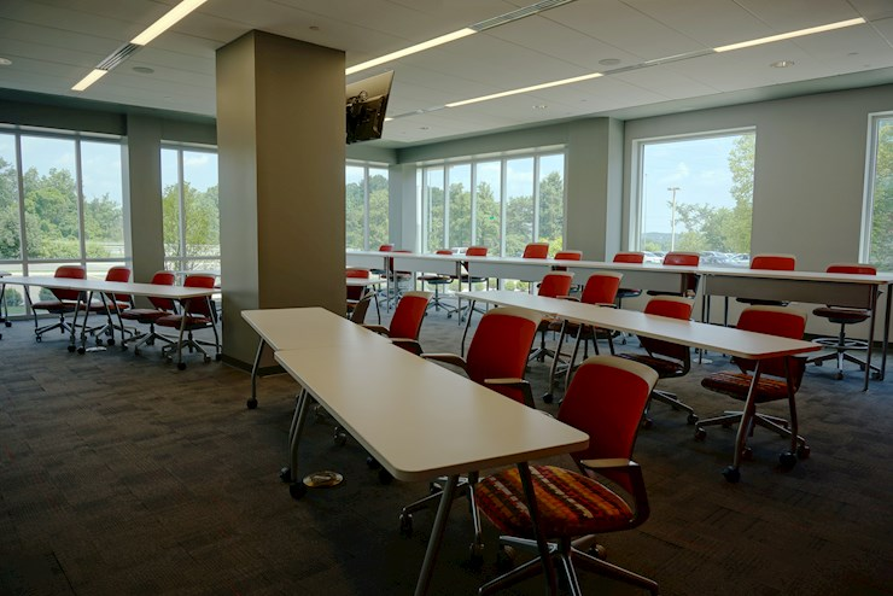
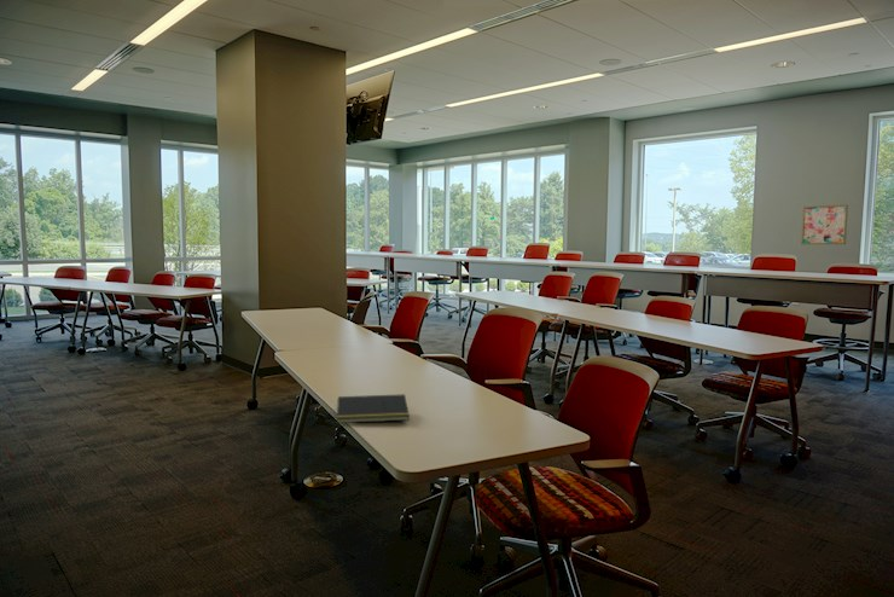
+ notepad (372, 407)
+ wall art (824, 225)
